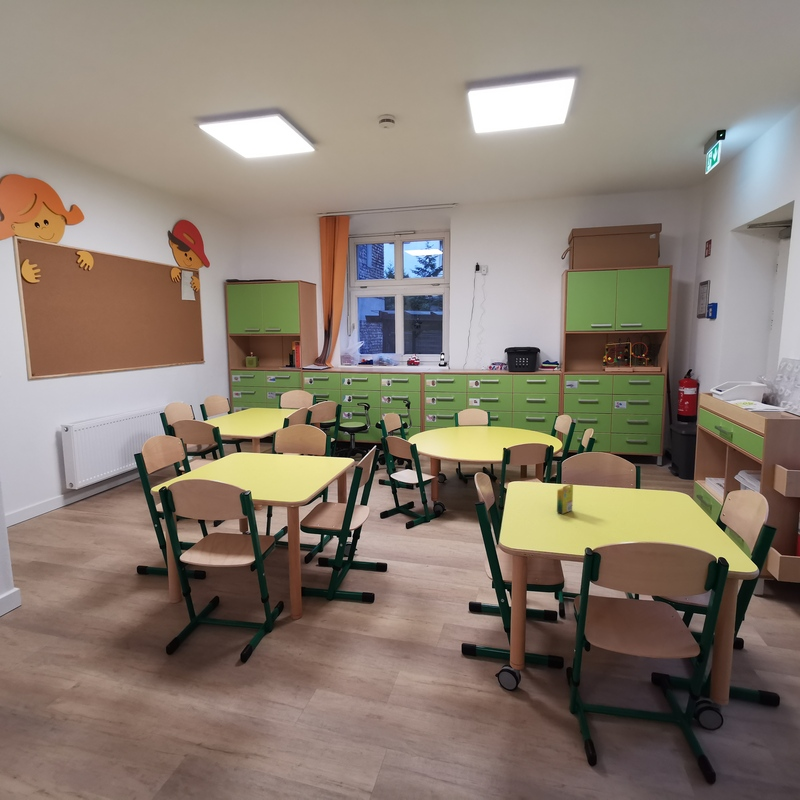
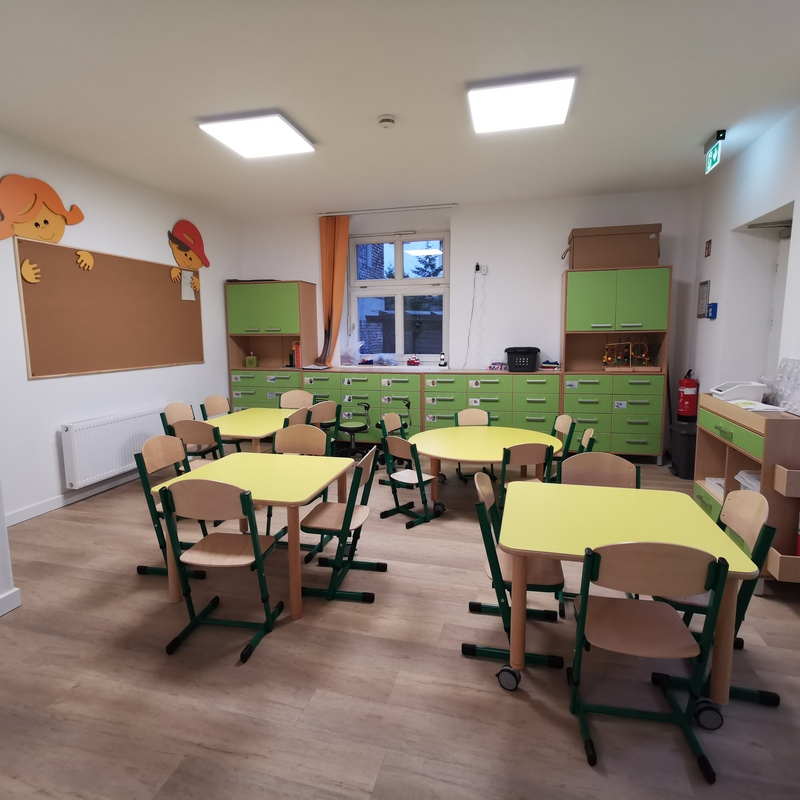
- crayon box (565, 497)
